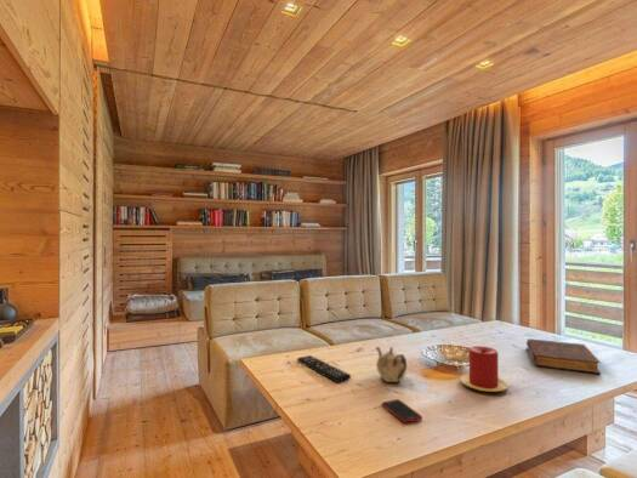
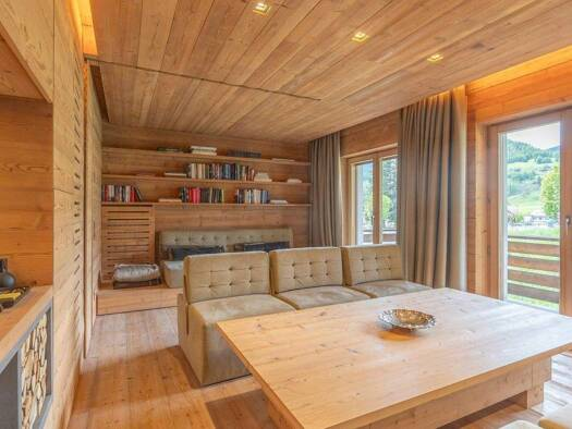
- book (559, 354)
- teapot (389, 362)
- candle (483, 368)
- remote control (322, 366)
- cell phone (400, 410)
